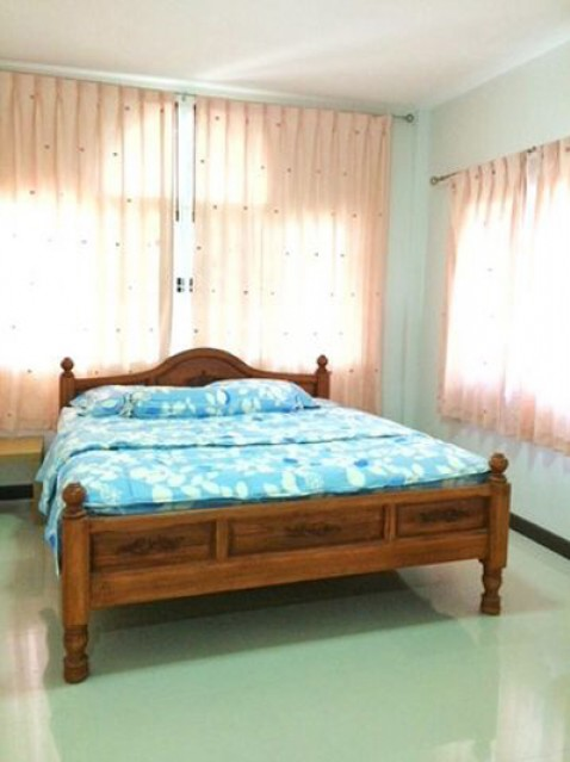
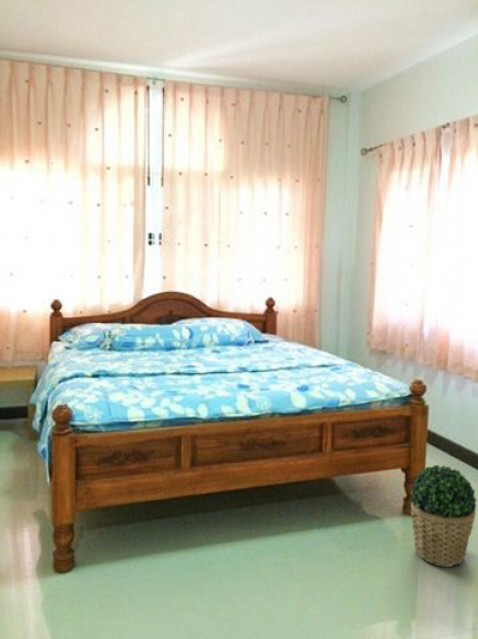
+ potted plant (441, 511)
